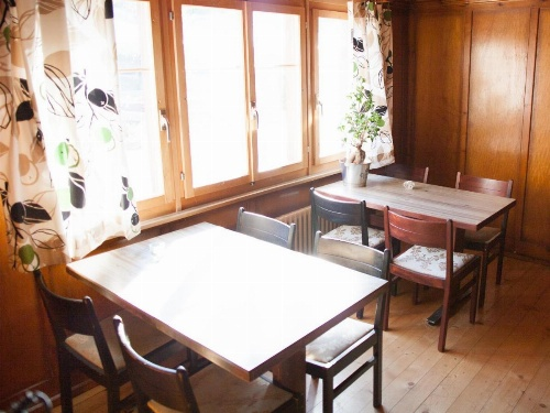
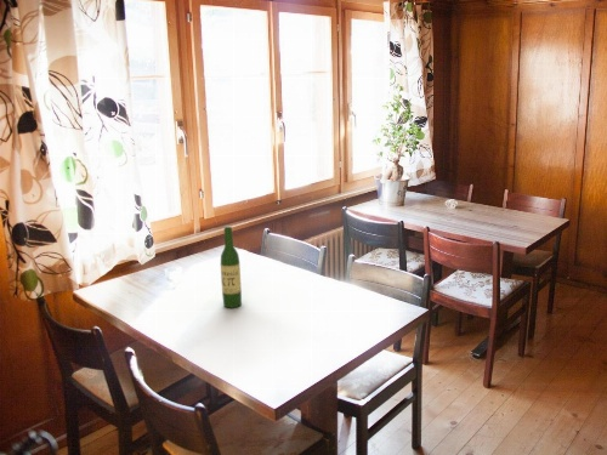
+ wine bottle (229, 266)
